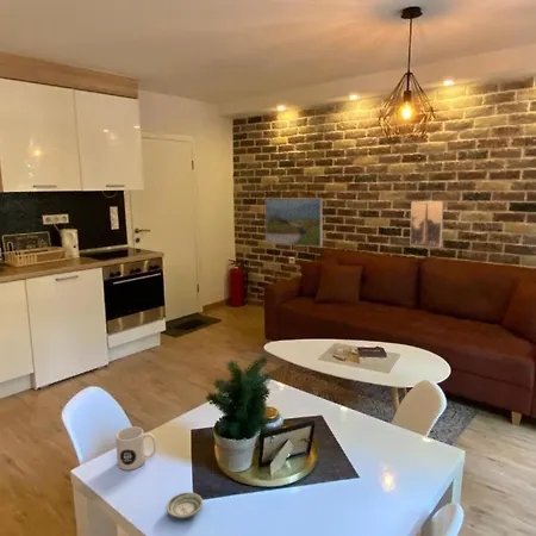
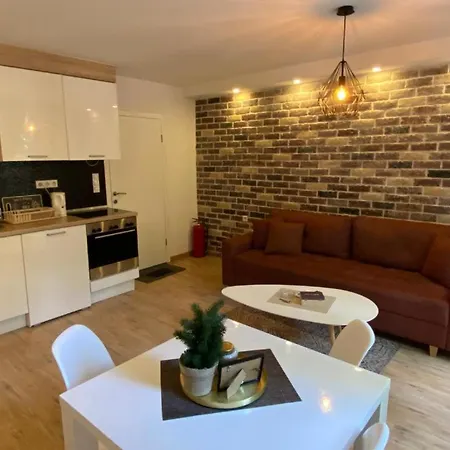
- mug (136, 447)
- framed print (425, 224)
- saucer (185, 507)
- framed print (292, 222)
